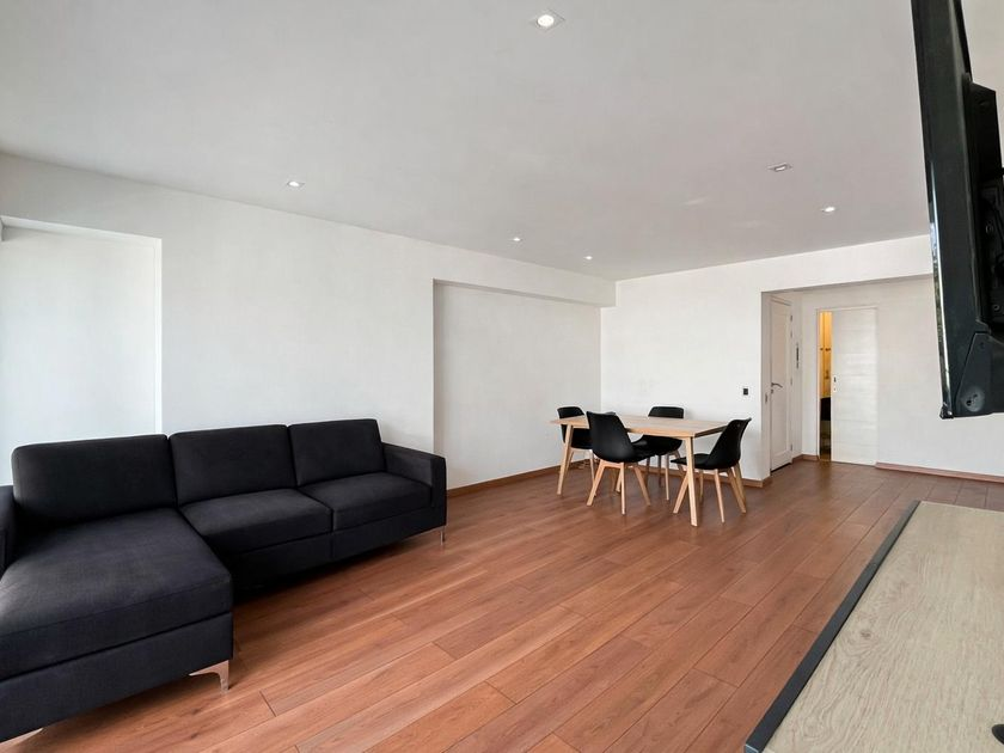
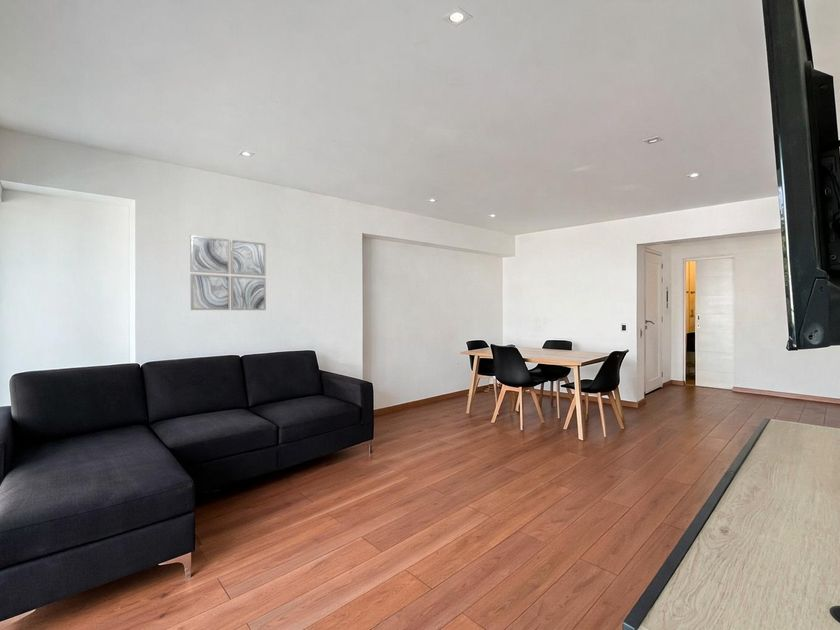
+ wall art (229, 273)
